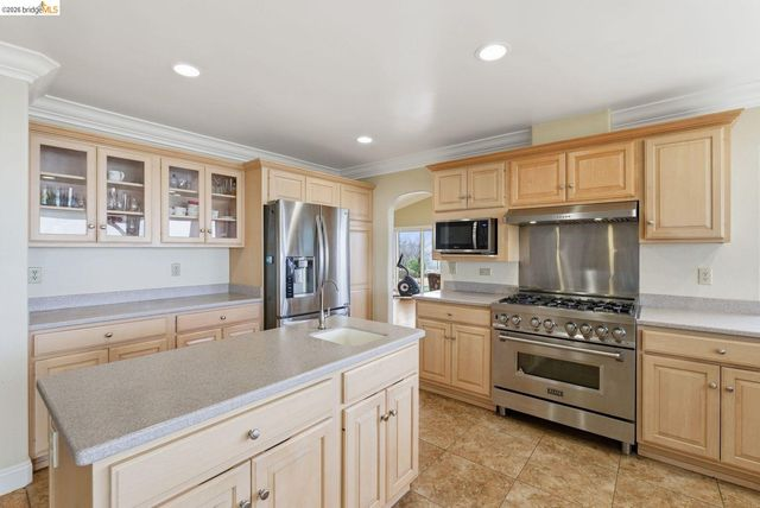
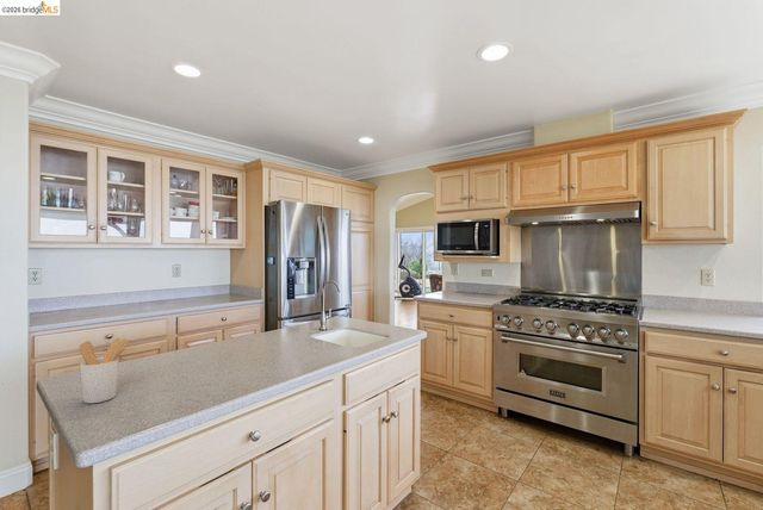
+ utensil holder (106, 367)
